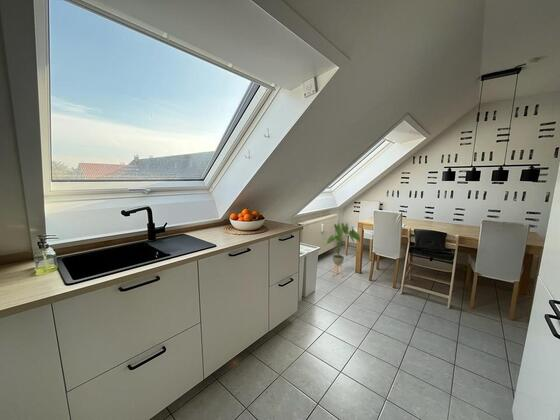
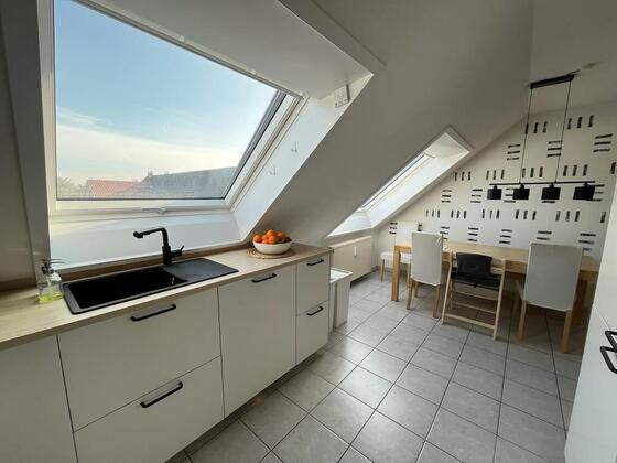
- house plant (339, 249)
